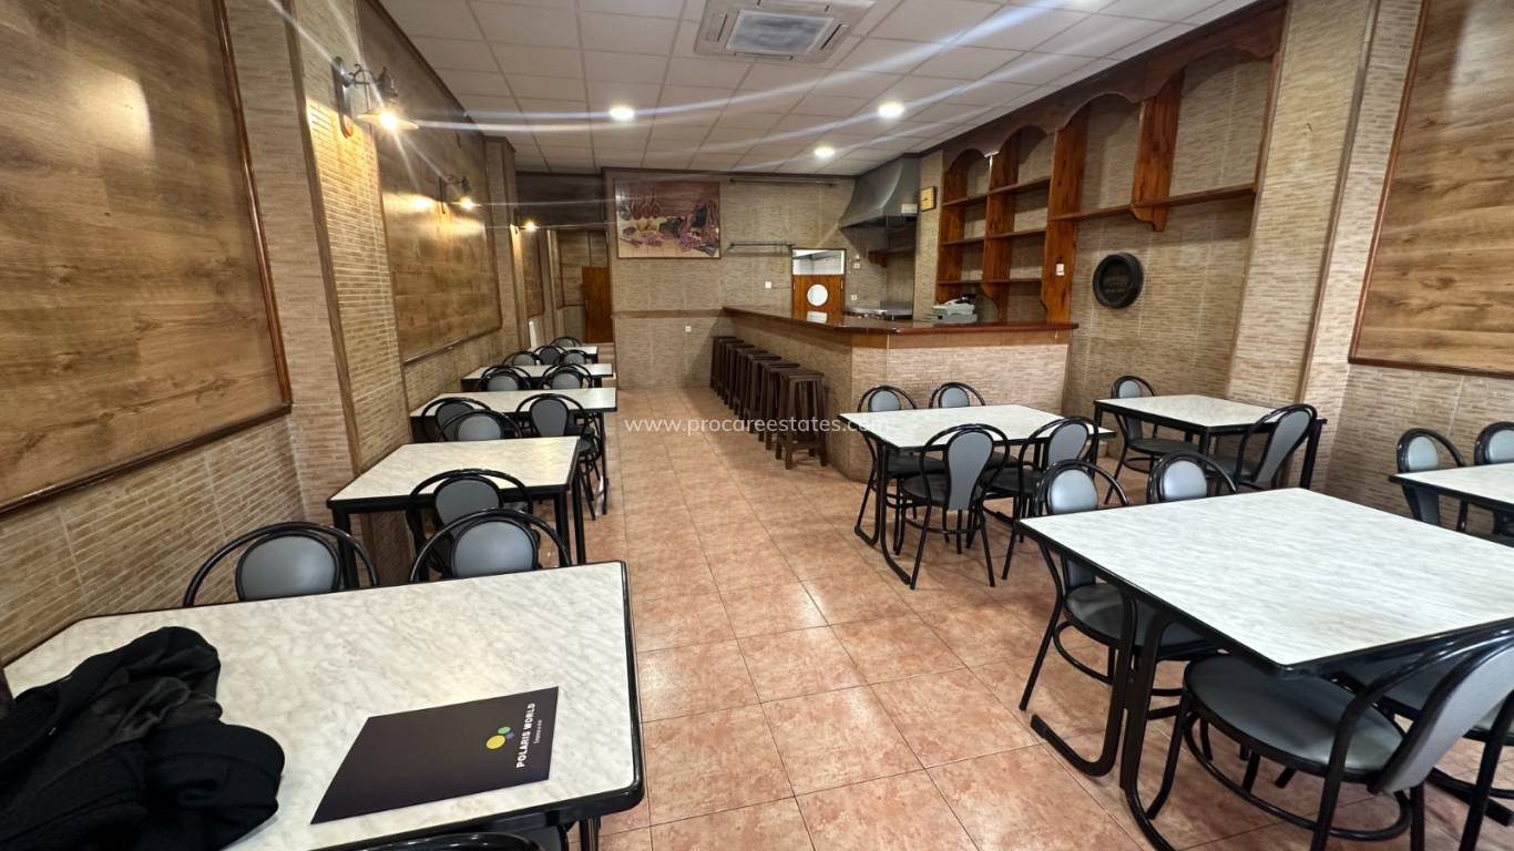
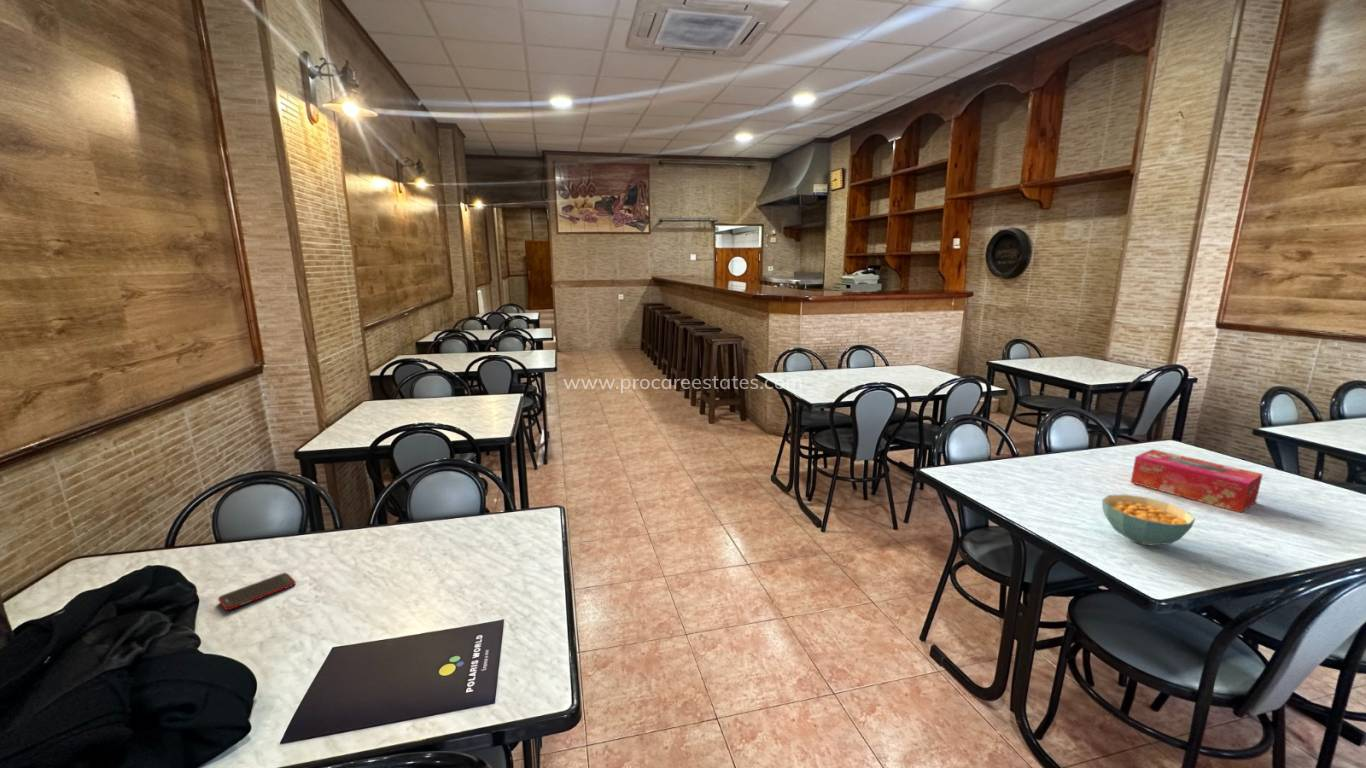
+ tissue box (1193, 478)
+ cereal bowl (1143, 524)
+ cell phone (258, 590)
